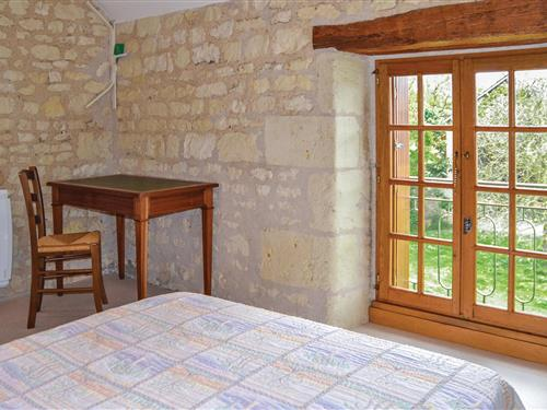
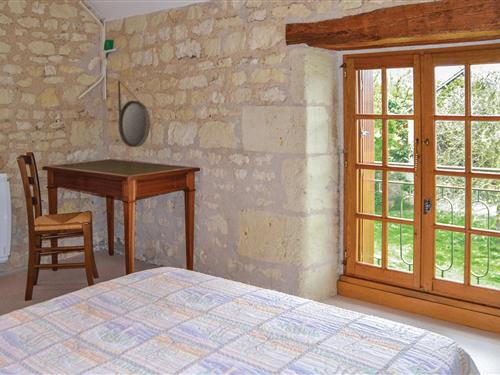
+ home mirror (133, 113)
